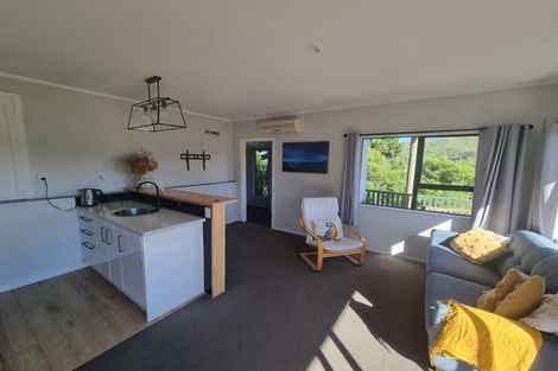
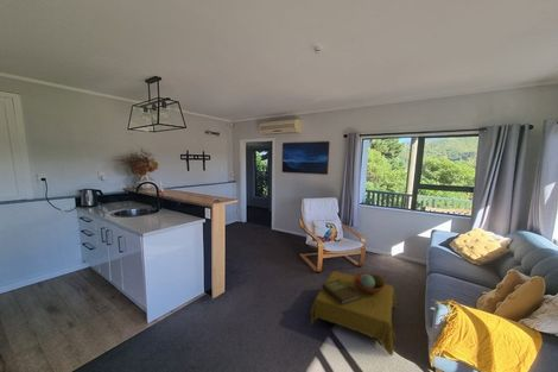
+ side table (355, 294)
